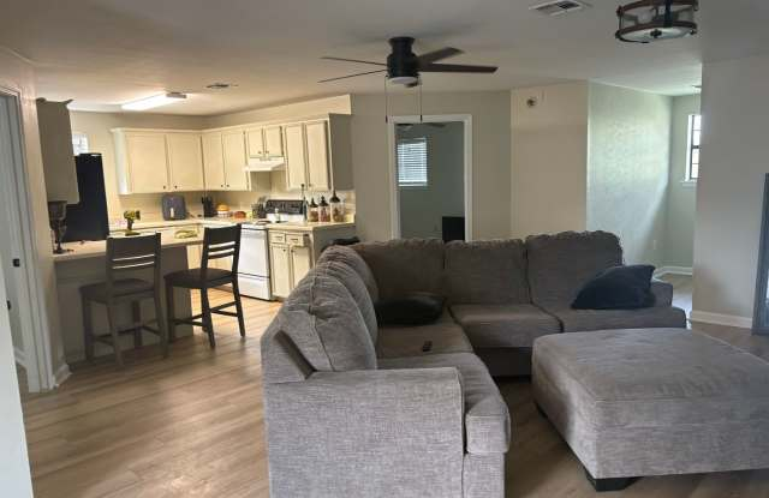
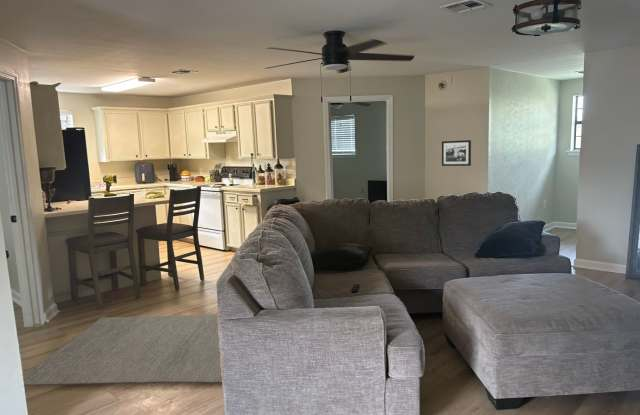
+ picture frame (456, 153)
+ rug (179, 343)
